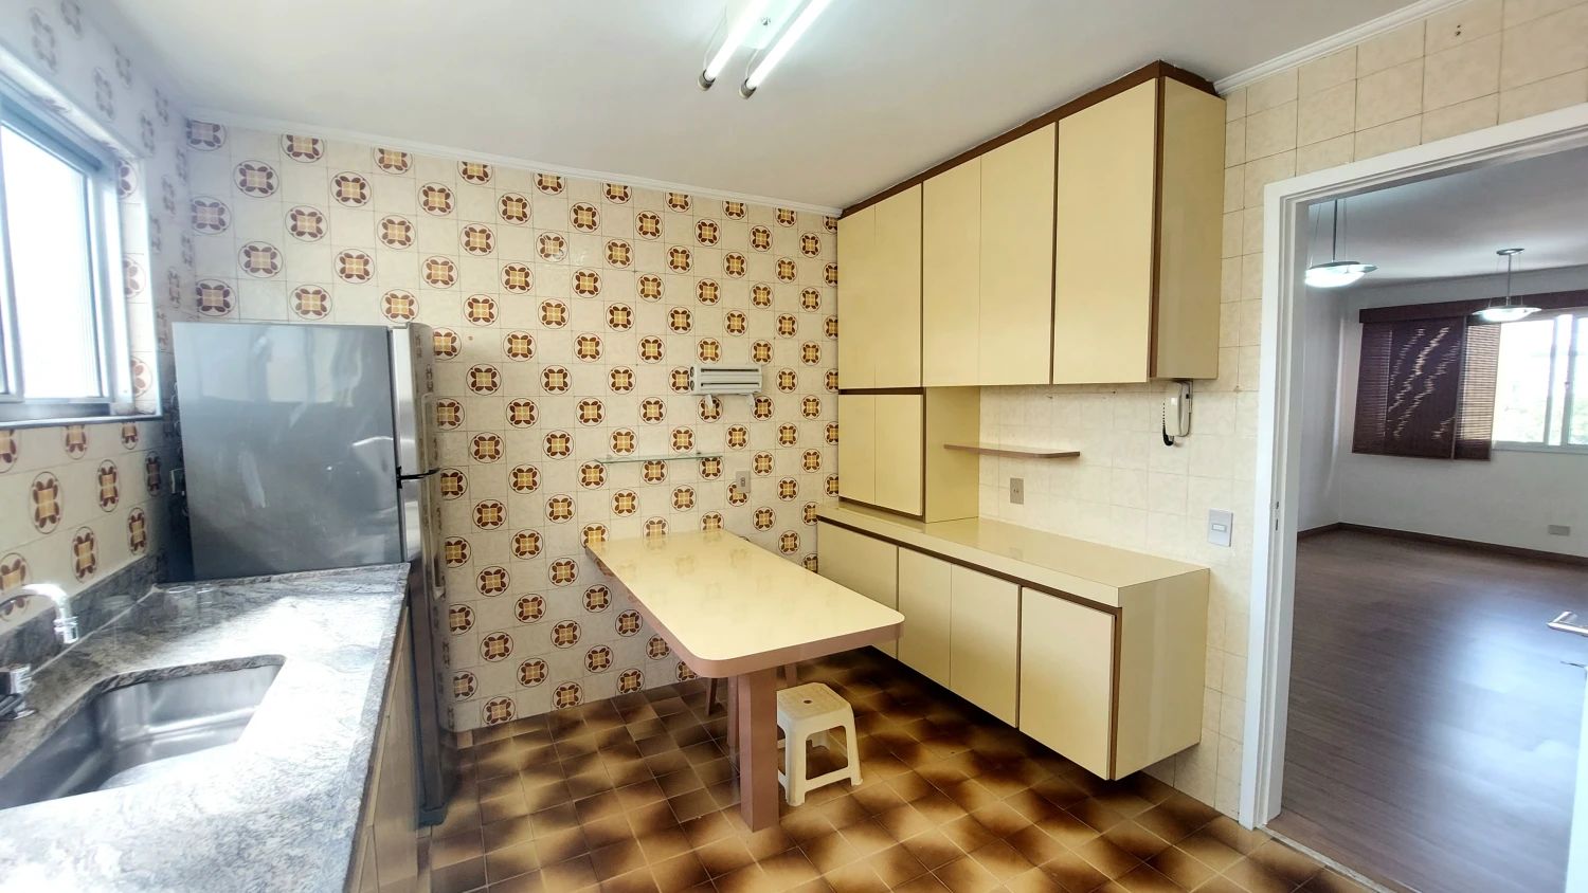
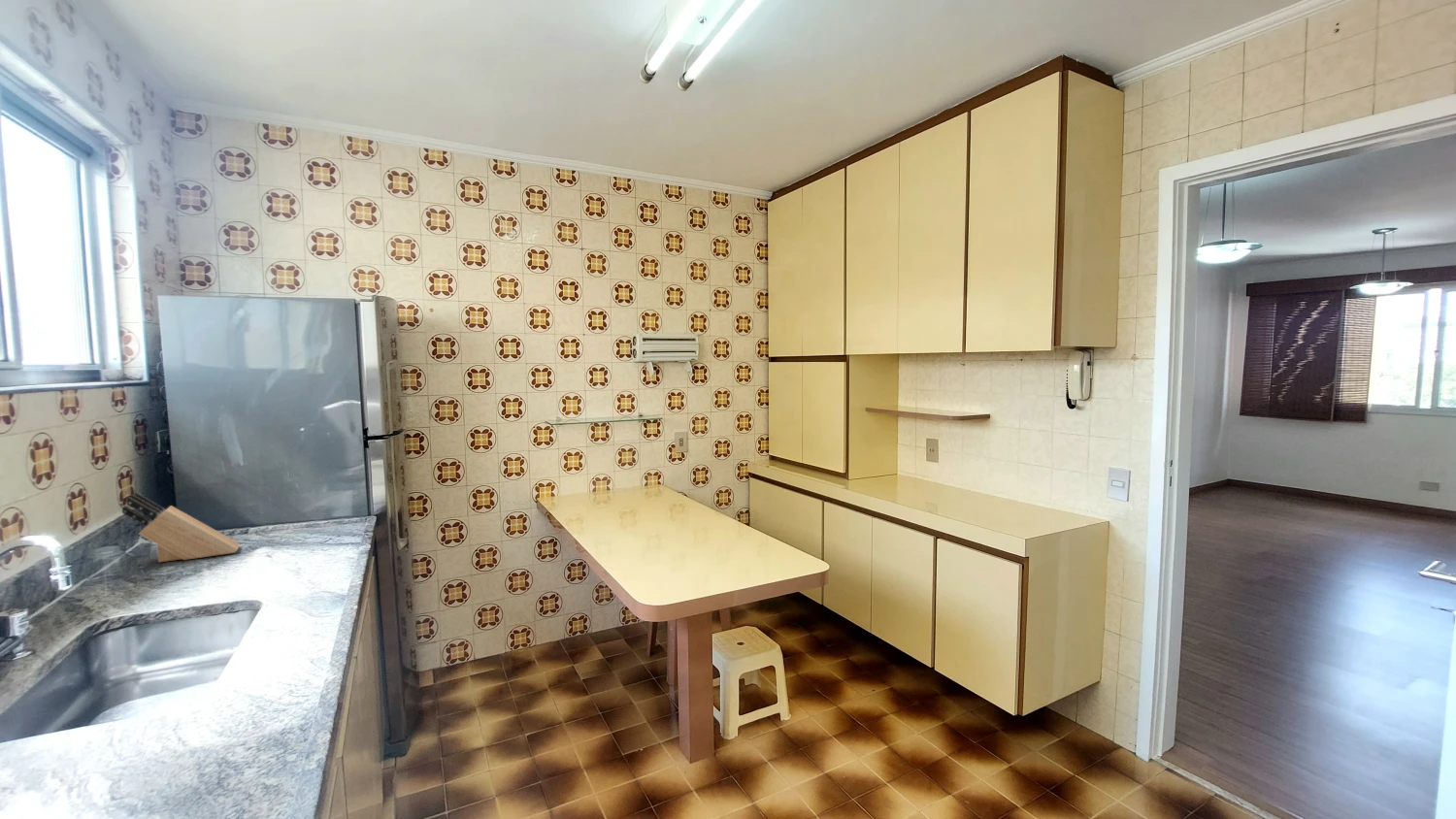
+ knife block (182, 523)
